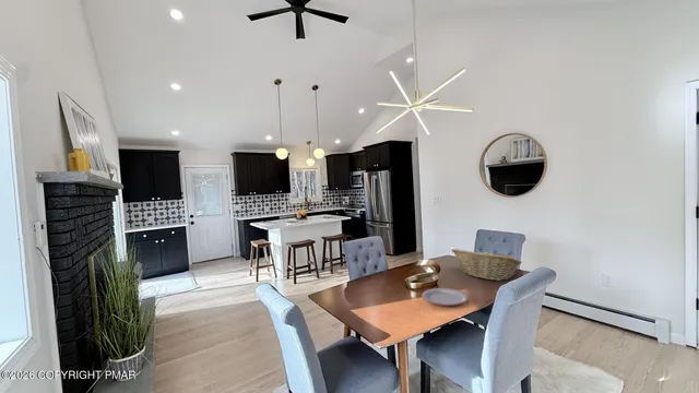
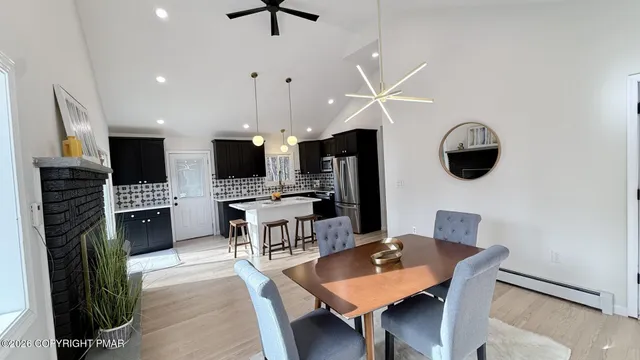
- plate (445, 297)
- fruit basket (485, 261)
